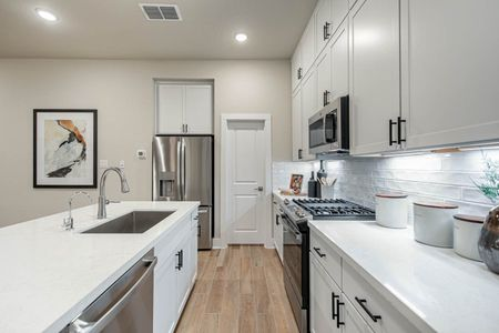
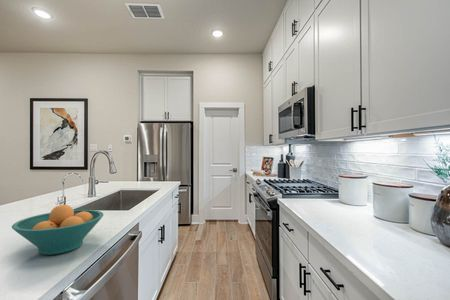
+ fruit bowl (61, 226)
